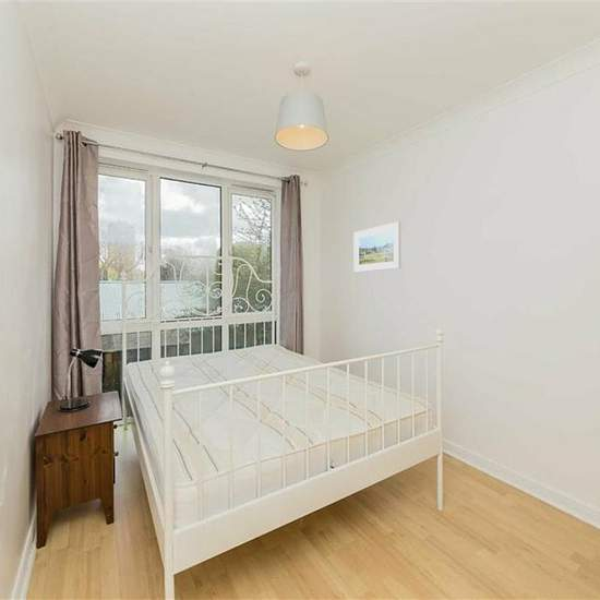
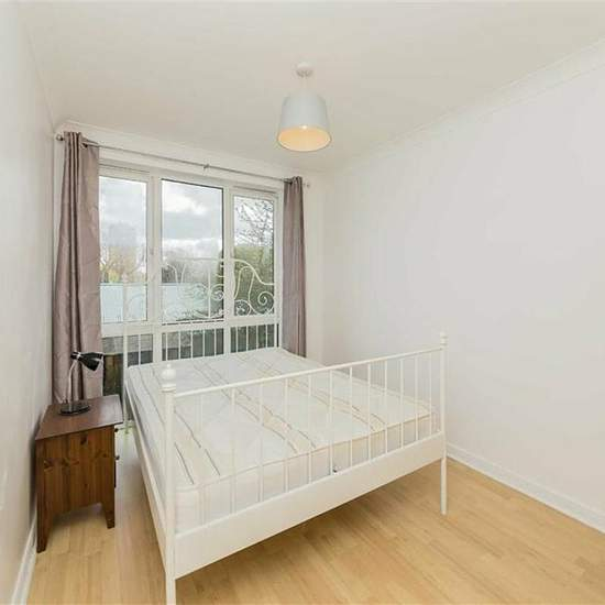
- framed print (375, 249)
